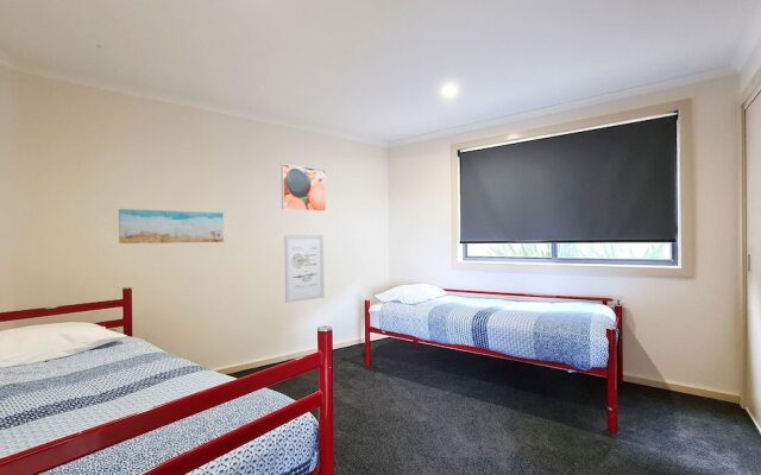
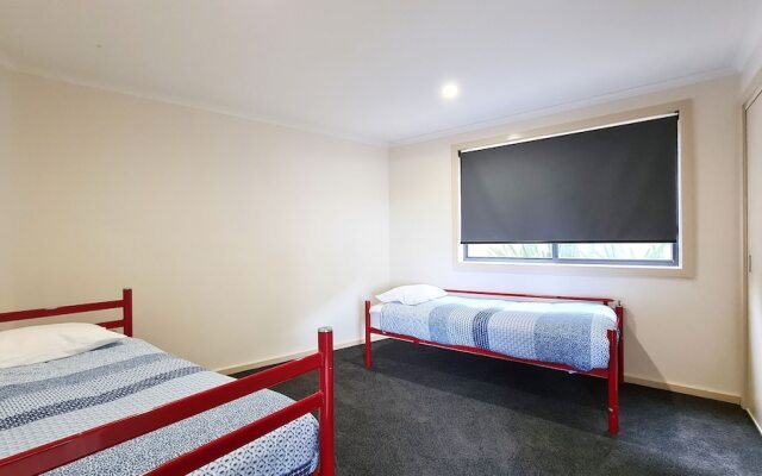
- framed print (304, 189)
- wall art (175, 227)
- wall art (304, 267)
